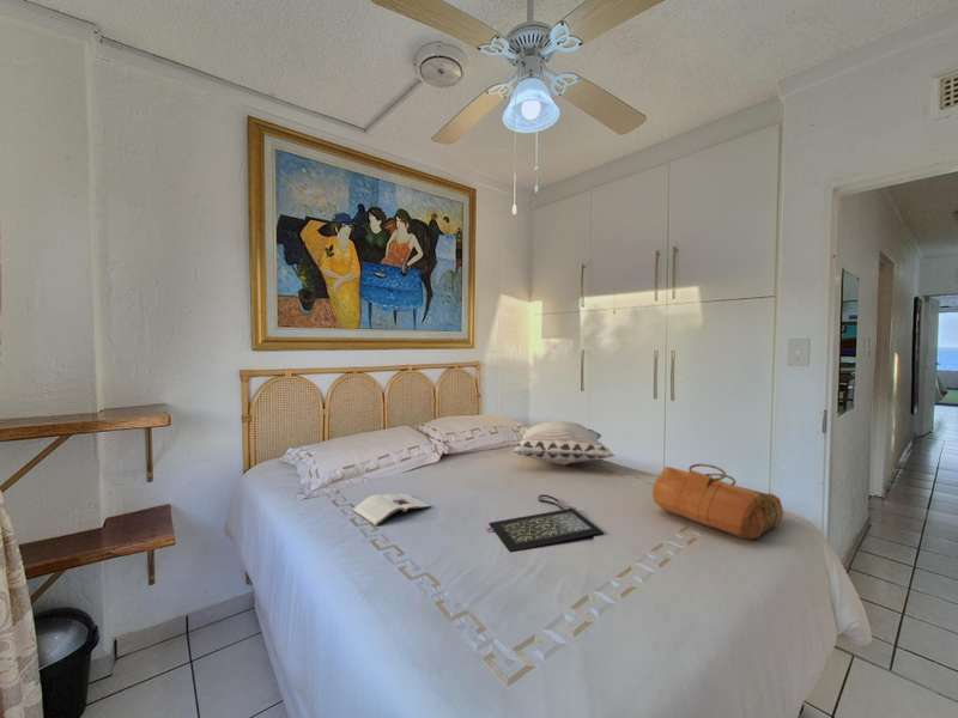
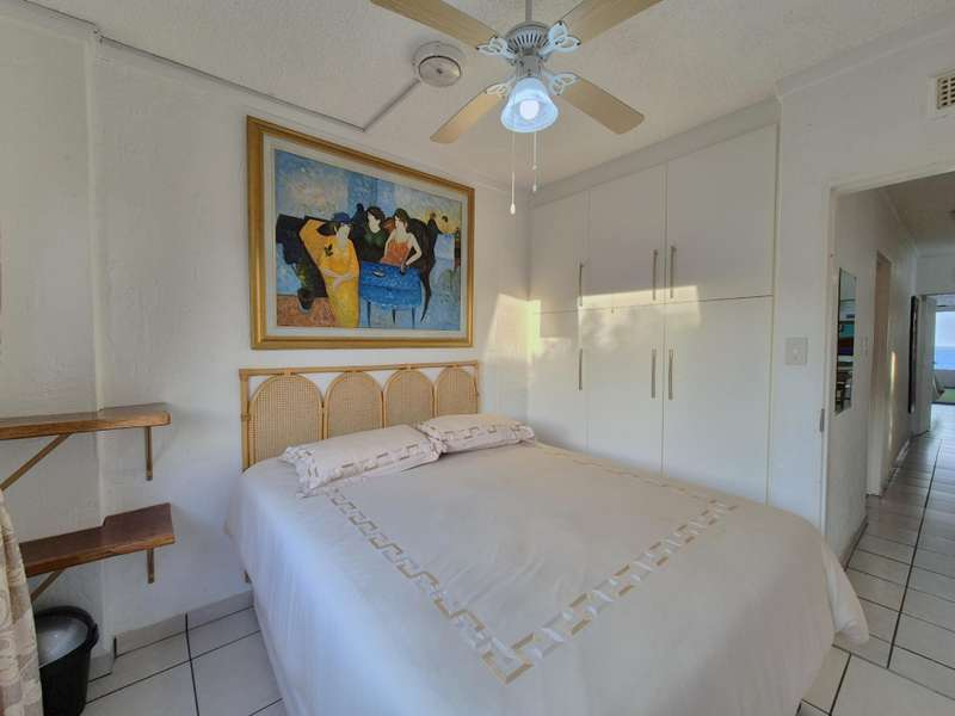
- decorative pillow (559, 442)
- magazine (392, 504)
- clutch bag (547, 524)
- handbag (713, 494)
